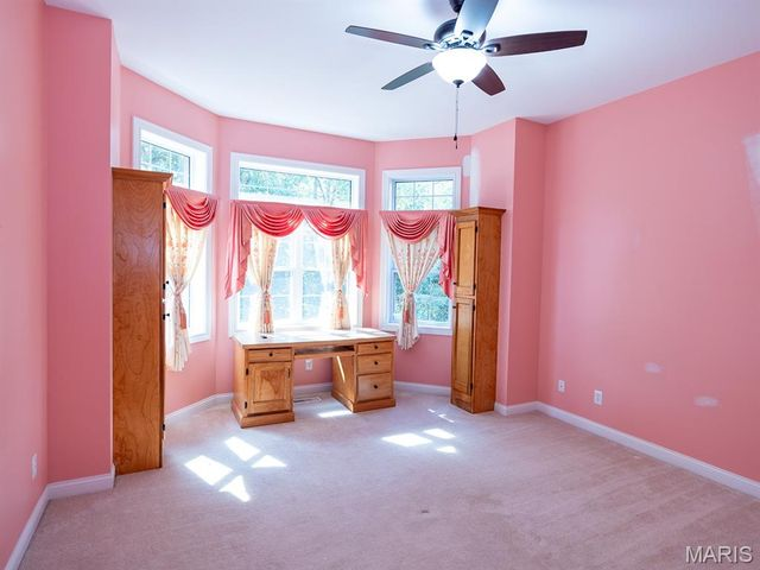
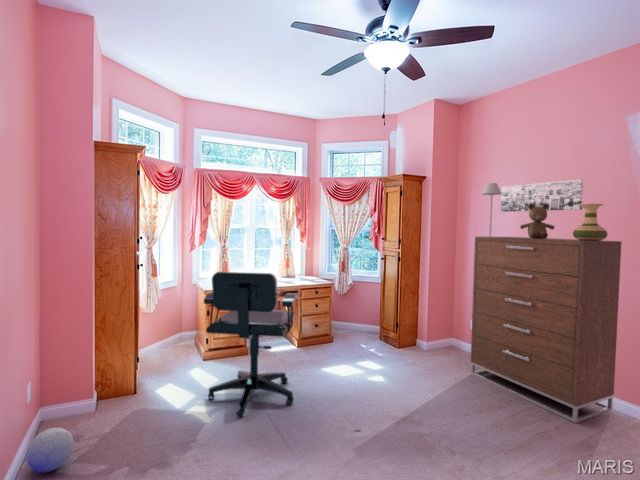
+ vase (590, 222)
+ teddy bear (537, 220)
+ dresser (536, 315)
+ ball (50, 449)
+ office chair (253, 333)
+ table lamp (491, 210)
+ wall art (538, 197)
